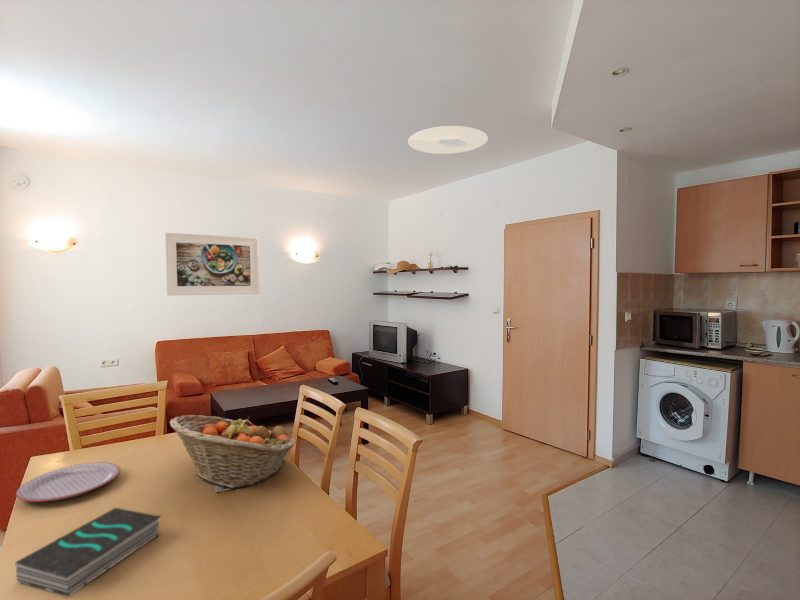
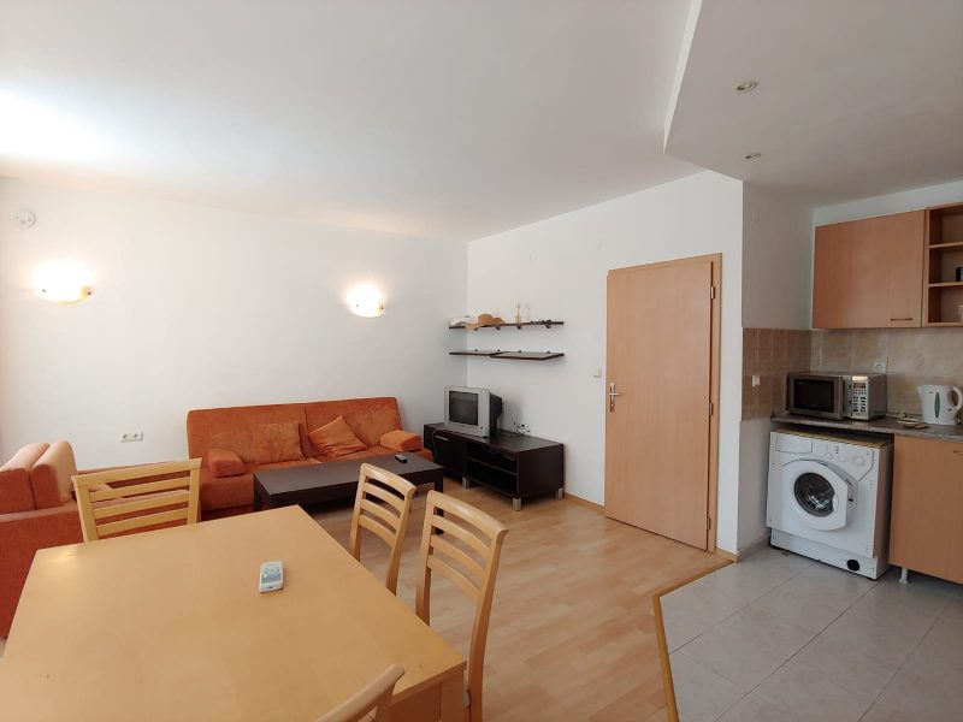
- fruit basket (233, 441)
- ceiling light (447, 137)
- plate (71, 482)
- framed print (215, 265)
- book (94, 546)
